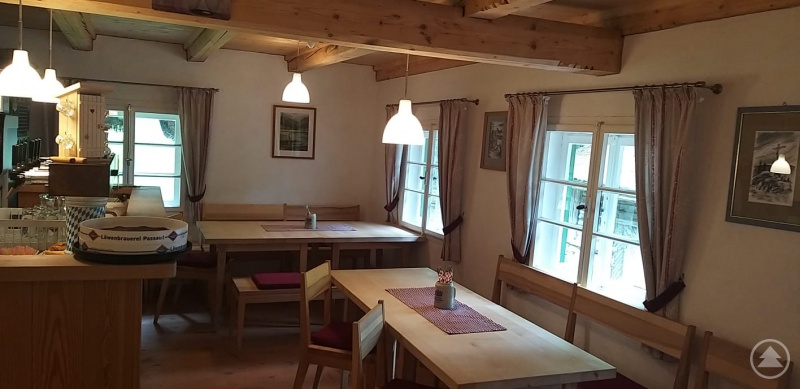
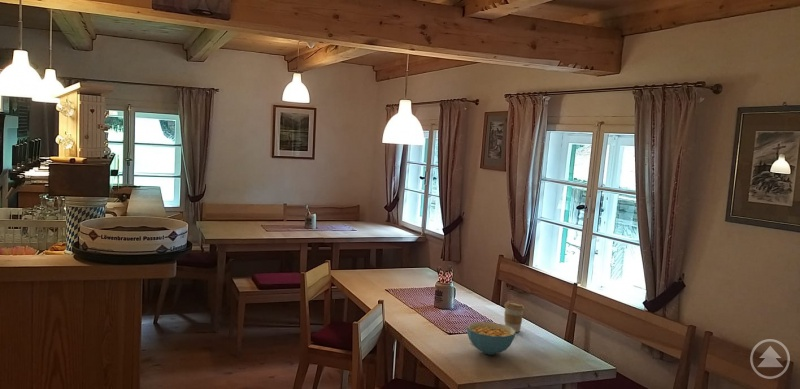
+ coffee cup (513, 316)
+ cereal bowl (490, 340)
